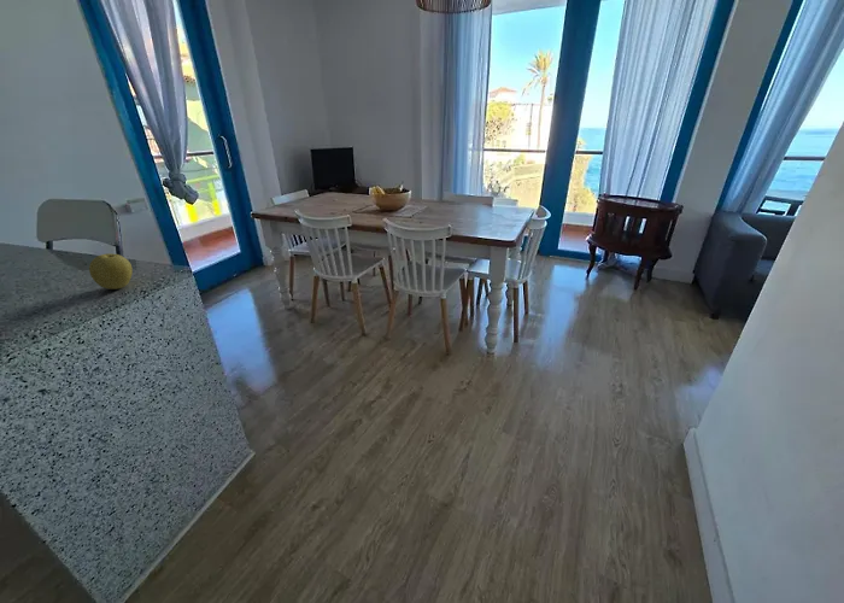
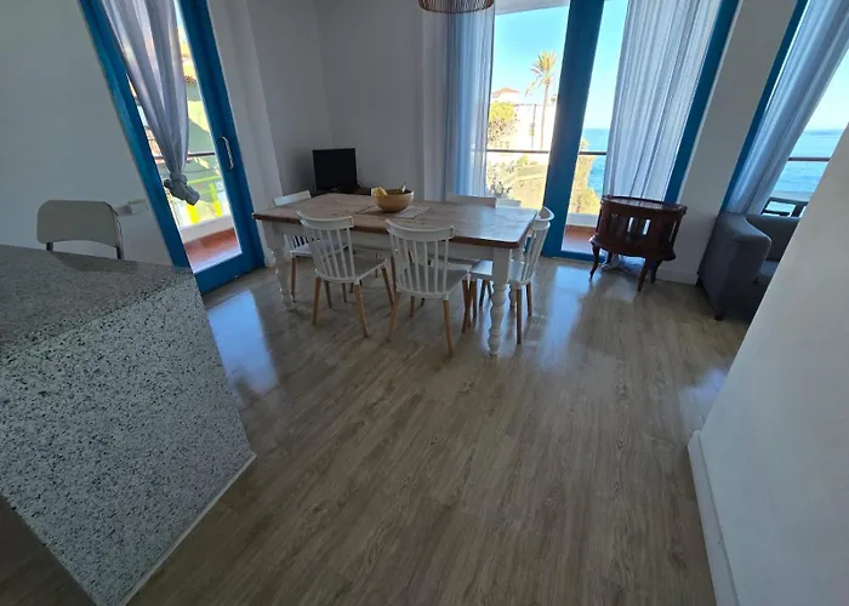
- fruit (111, 270)
